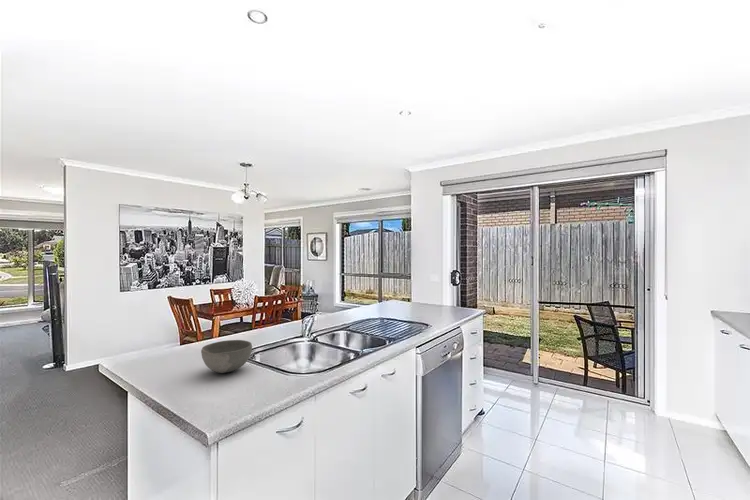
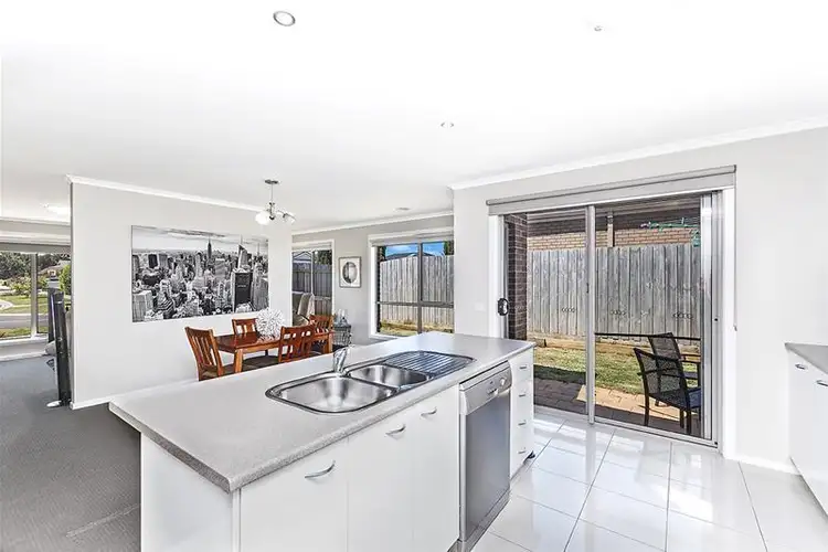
- bowl (227, 358)
